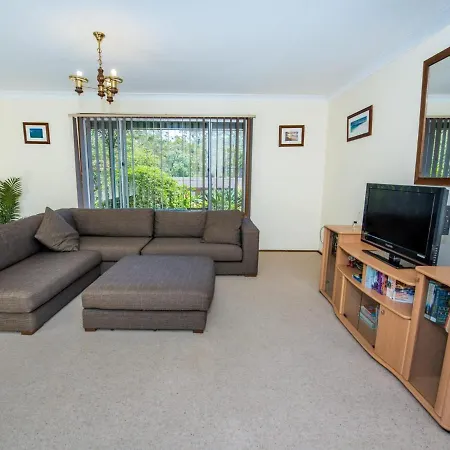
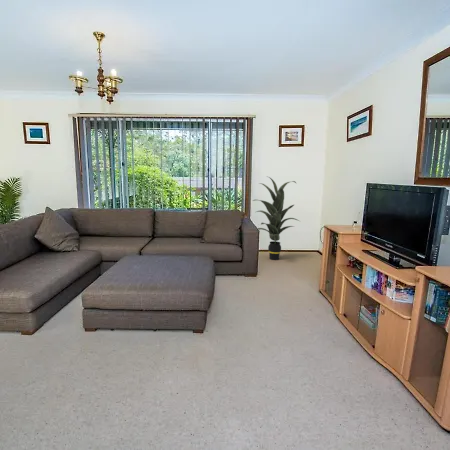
+ indoor plant (272, 218)
